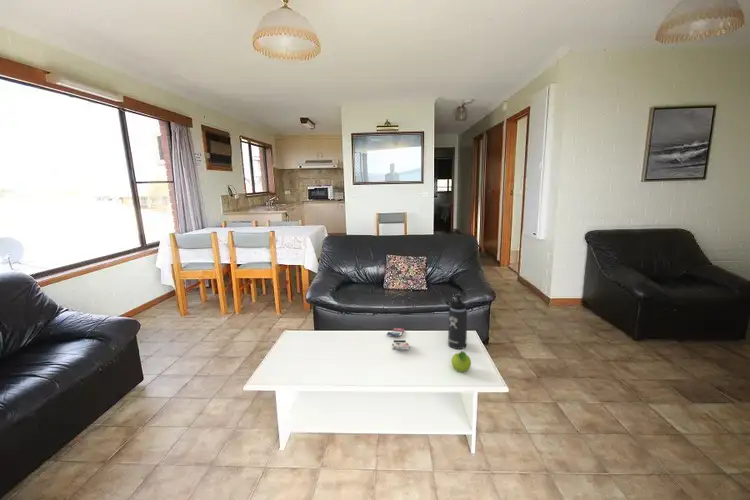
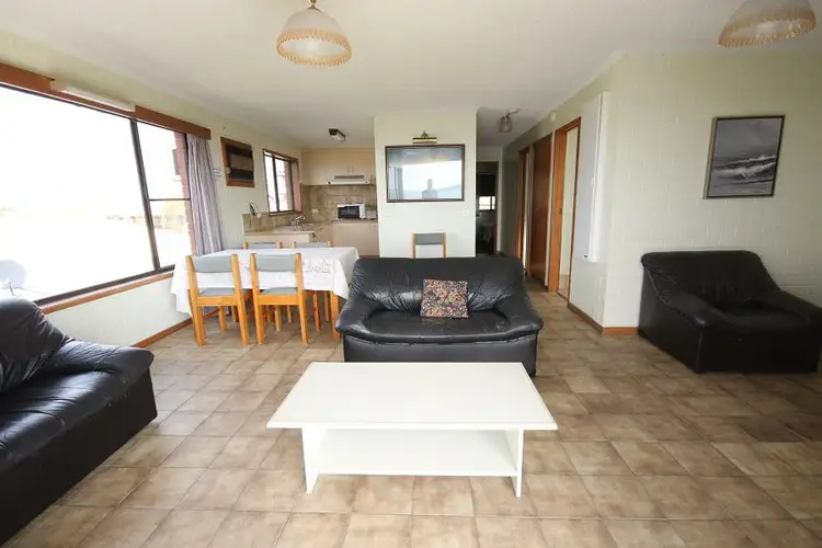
- magazine (397, 335)
- thermos bottle (455, 320)
- fruit (461, 361)
